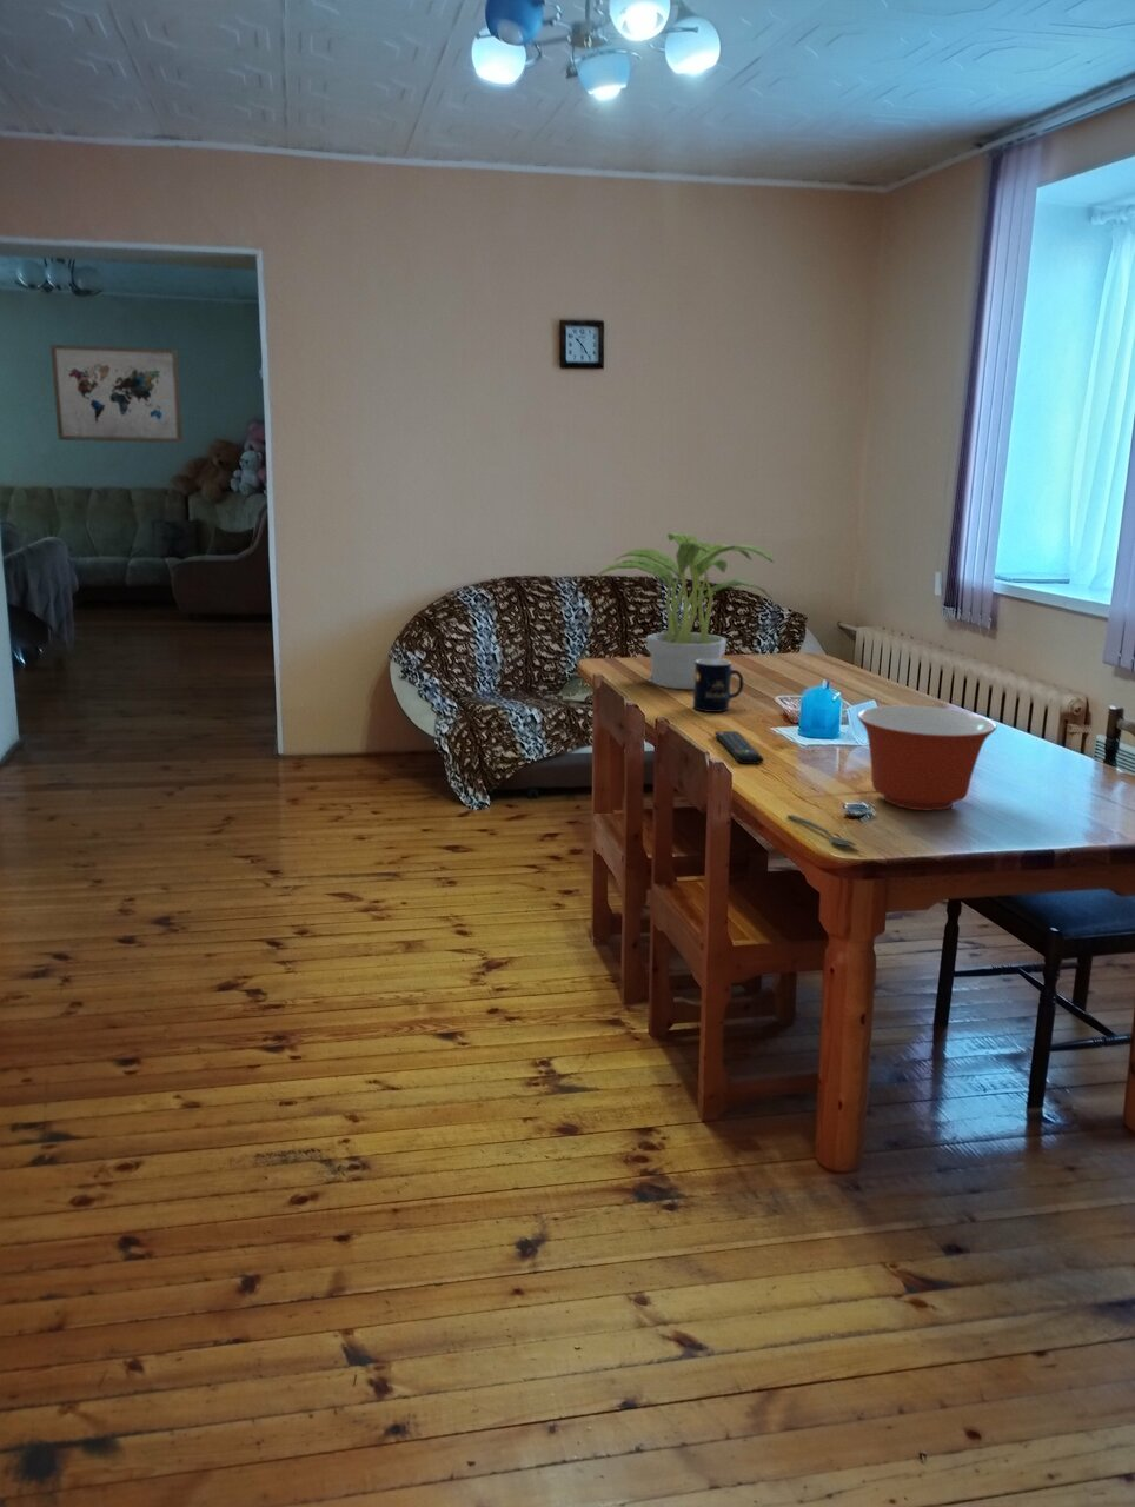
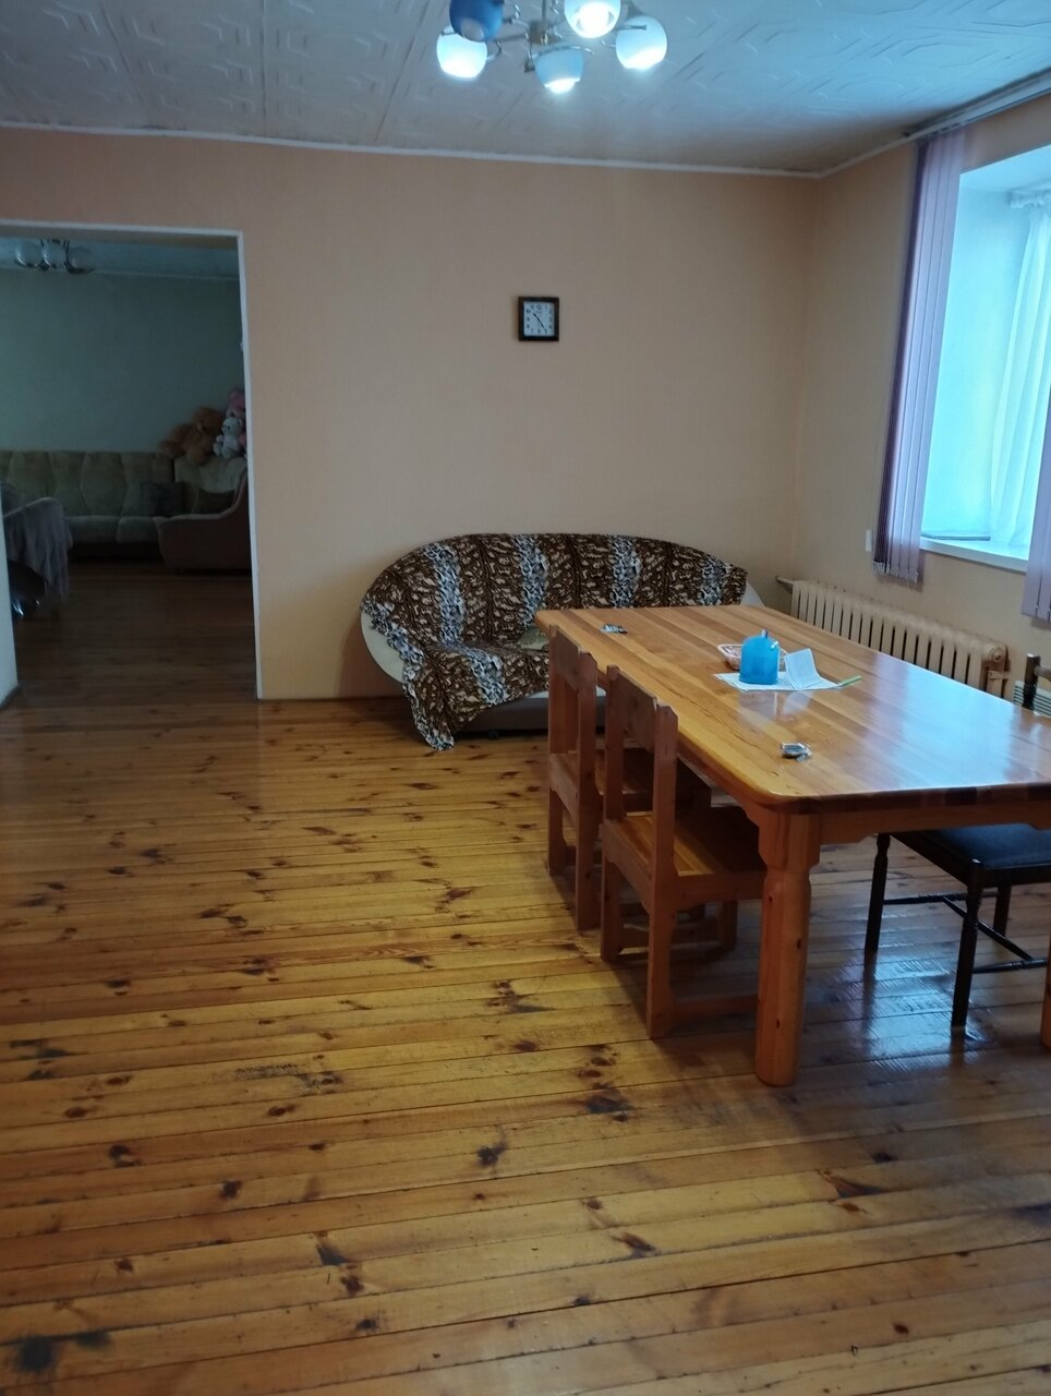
- mixing bowl (922, 759)
- potted plant (686, 610)
- remote control (737, 746)
- spoon (819, 829)
- mug (717, 684)
- wall art (118, 395)
